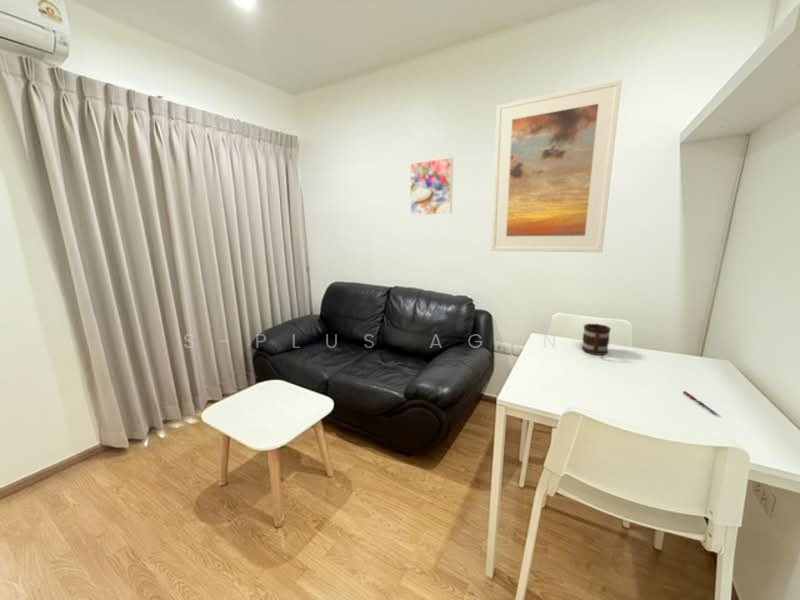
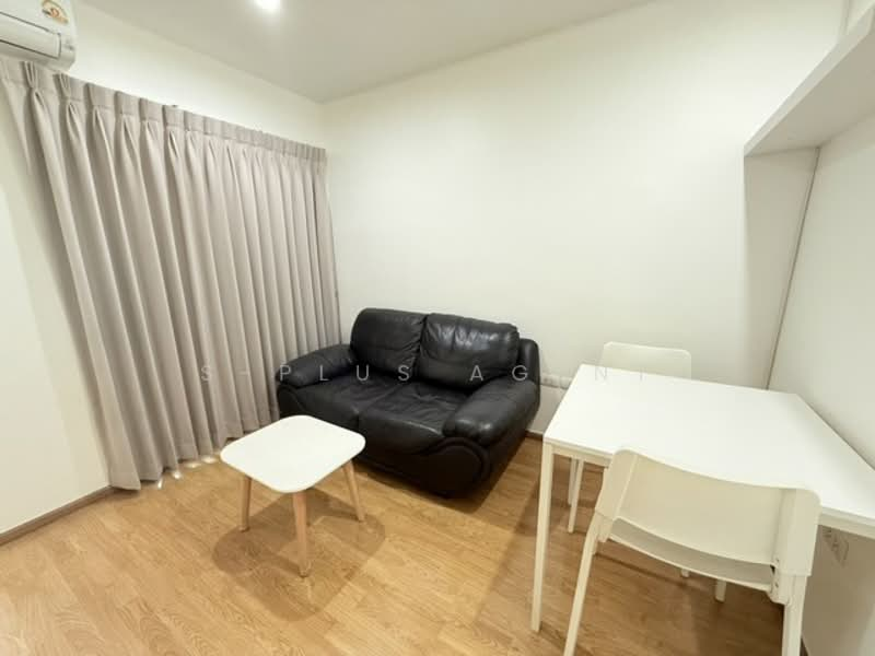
- pen (699, 402)
- mug (595, 340)
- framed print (430, 187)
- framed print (547, 176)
